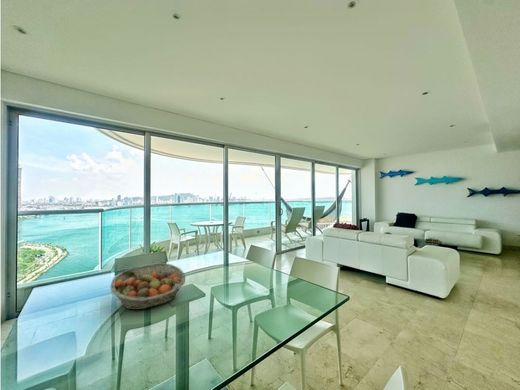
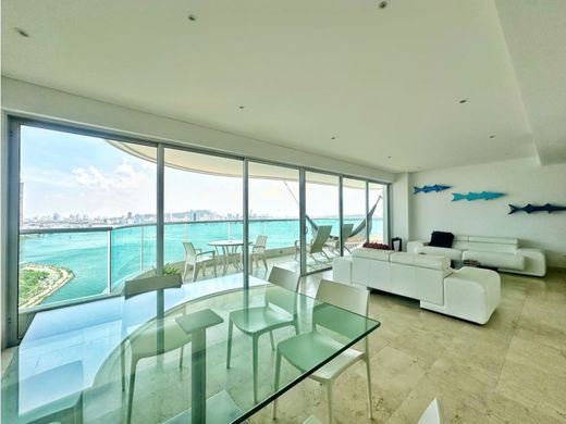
- fruit basket (150, 284)
